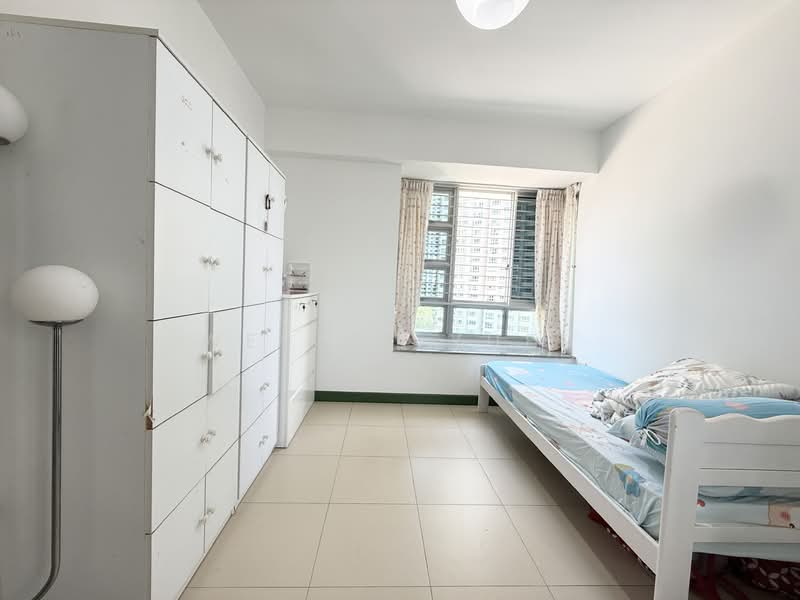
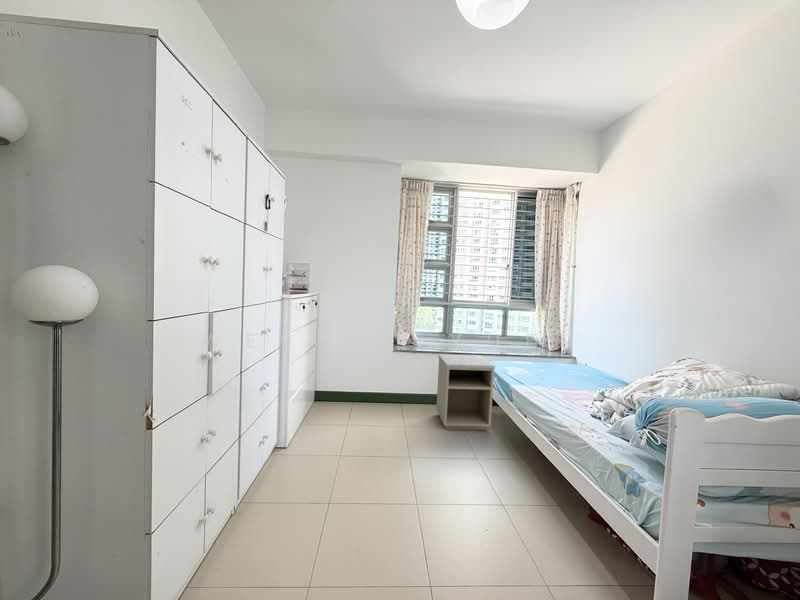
+ nightstand (463, 391)
